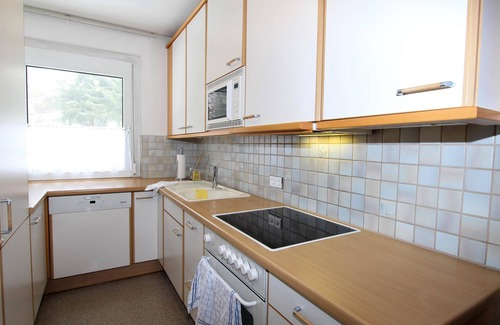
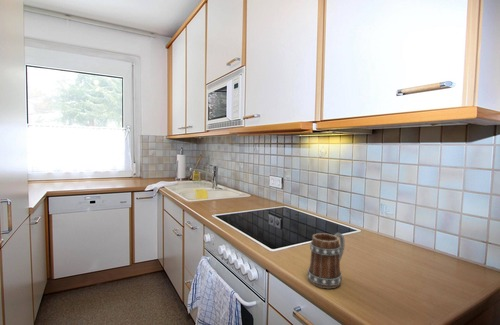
+ mug (329, 257)
